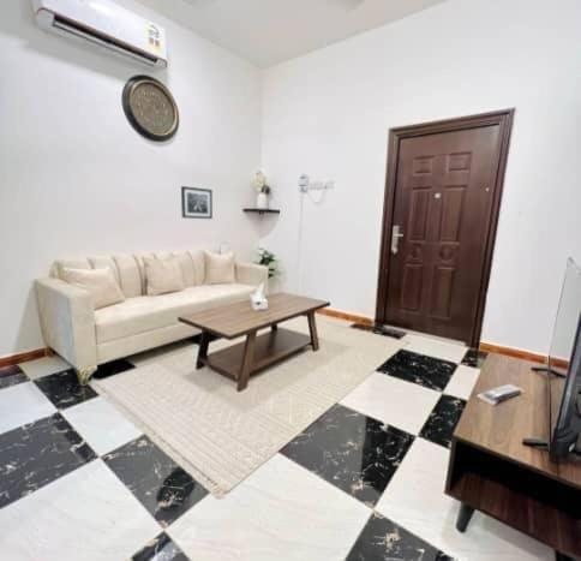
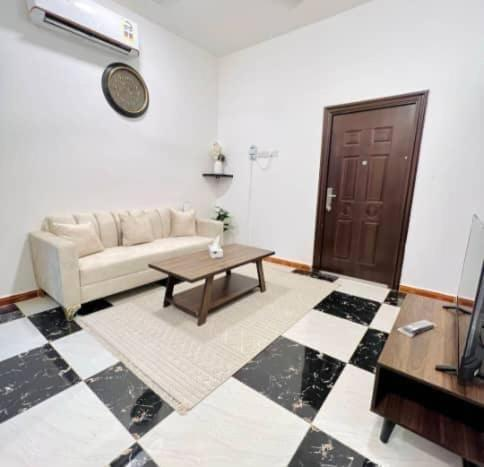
- wall art (197, 203)
